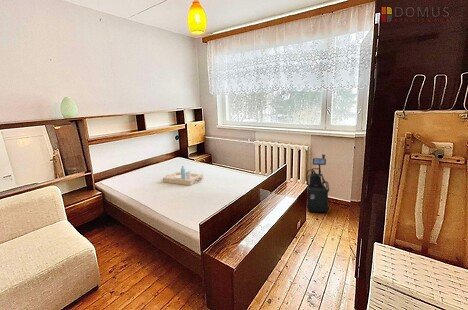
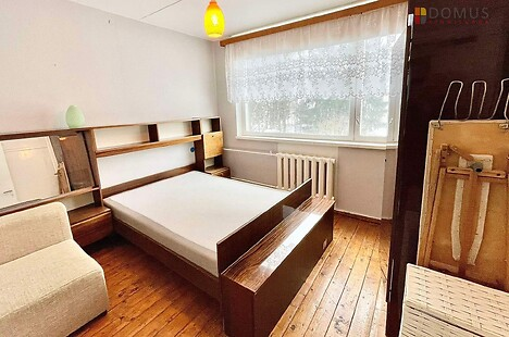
- serving tray (182, 172)
- vacuum cleaner (318, 183)
